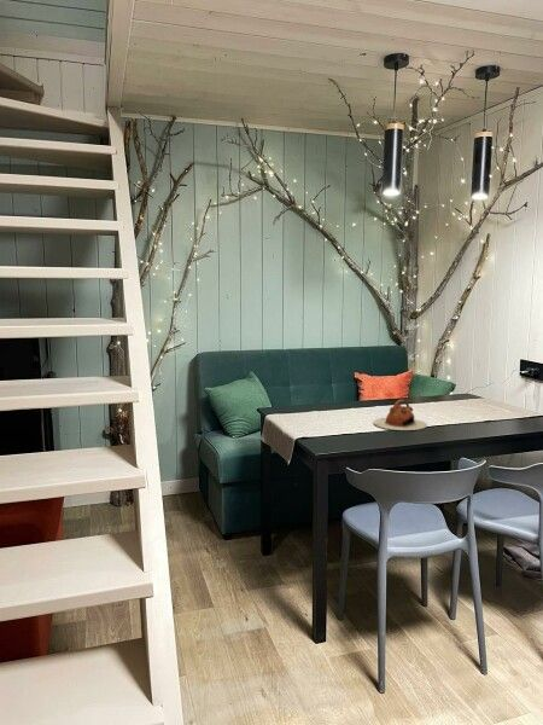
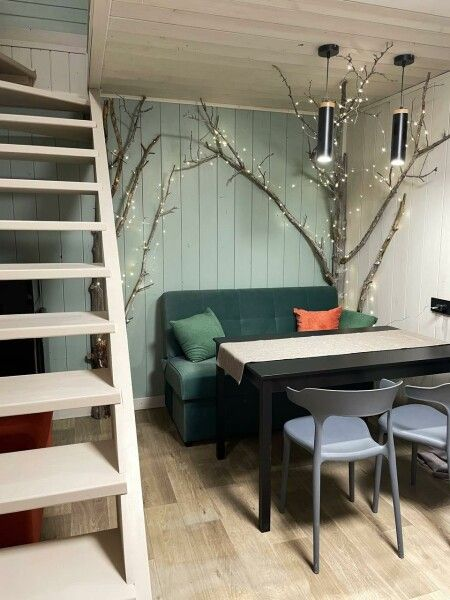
- teapot (399, 412)
